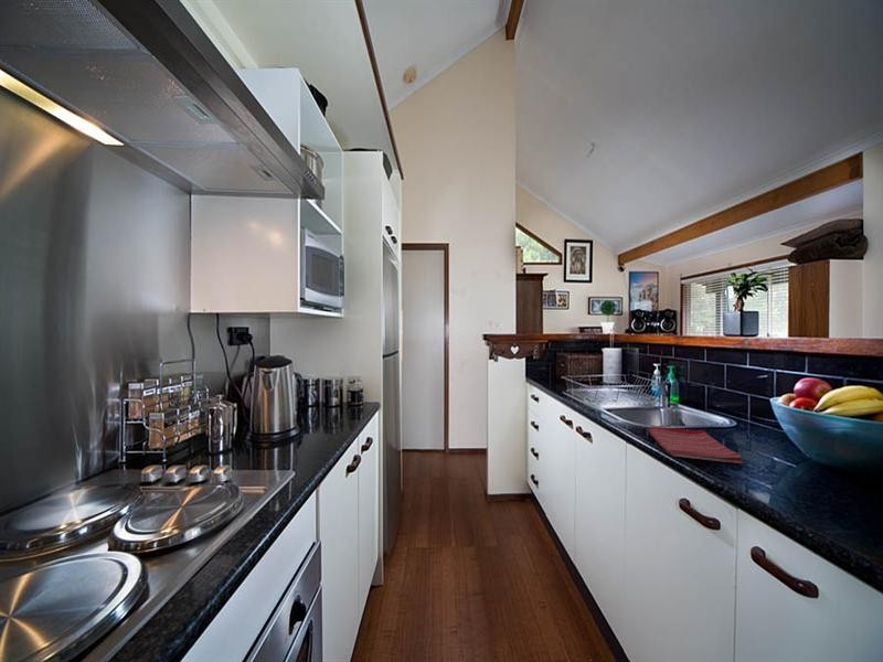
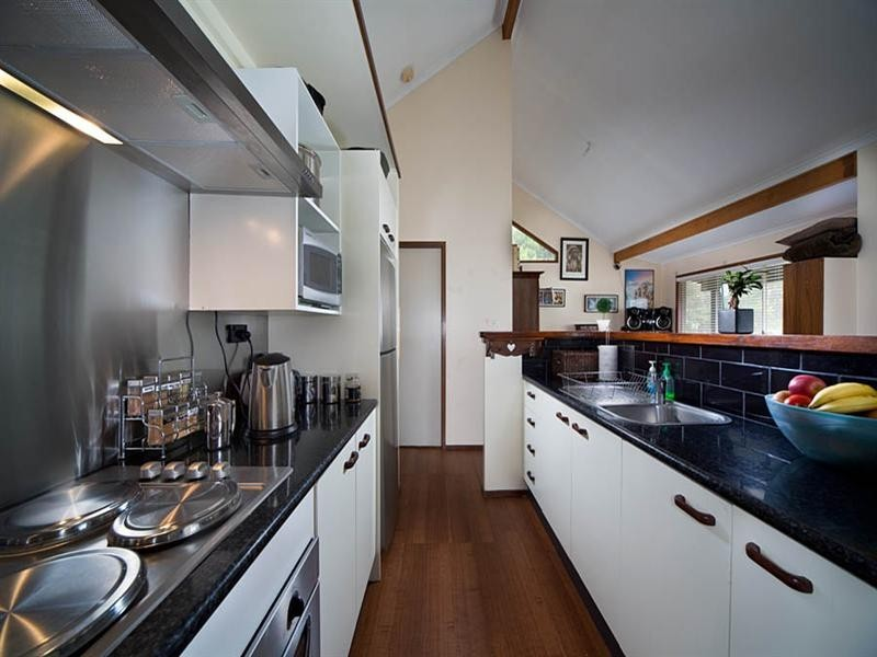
- dish towel (689, 442)
